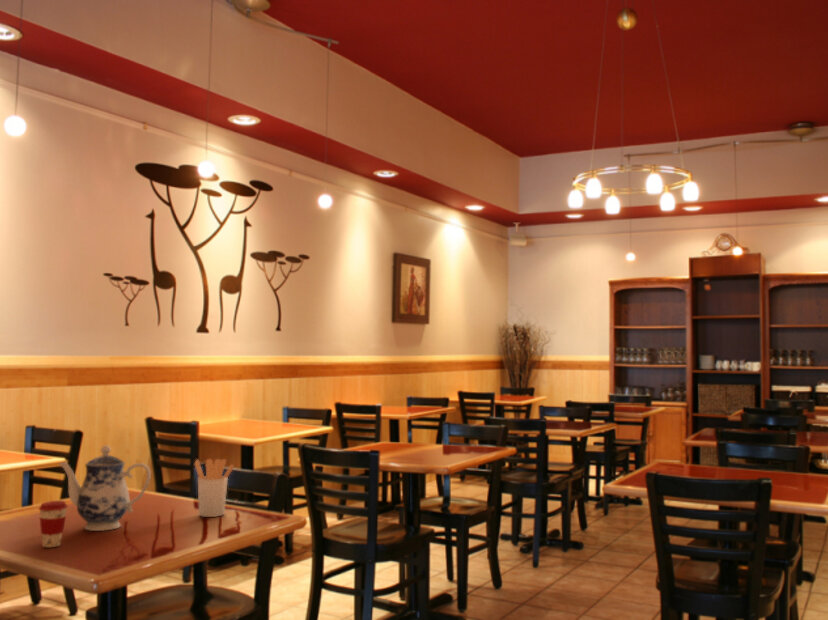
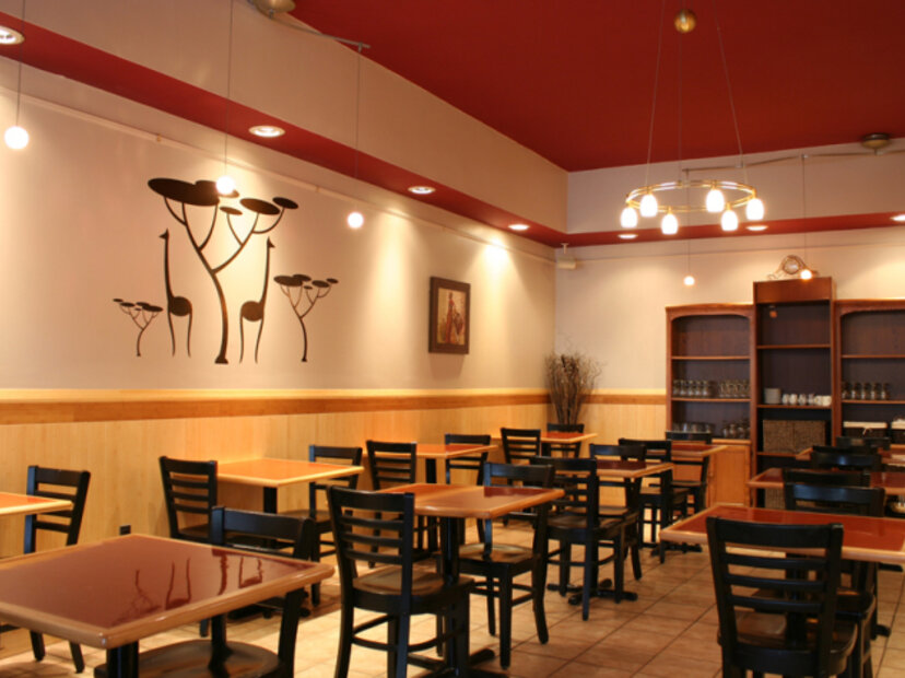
- teapot (104, 486)
- coffee cup (52, 523)
- utensil holder (213, 485)
